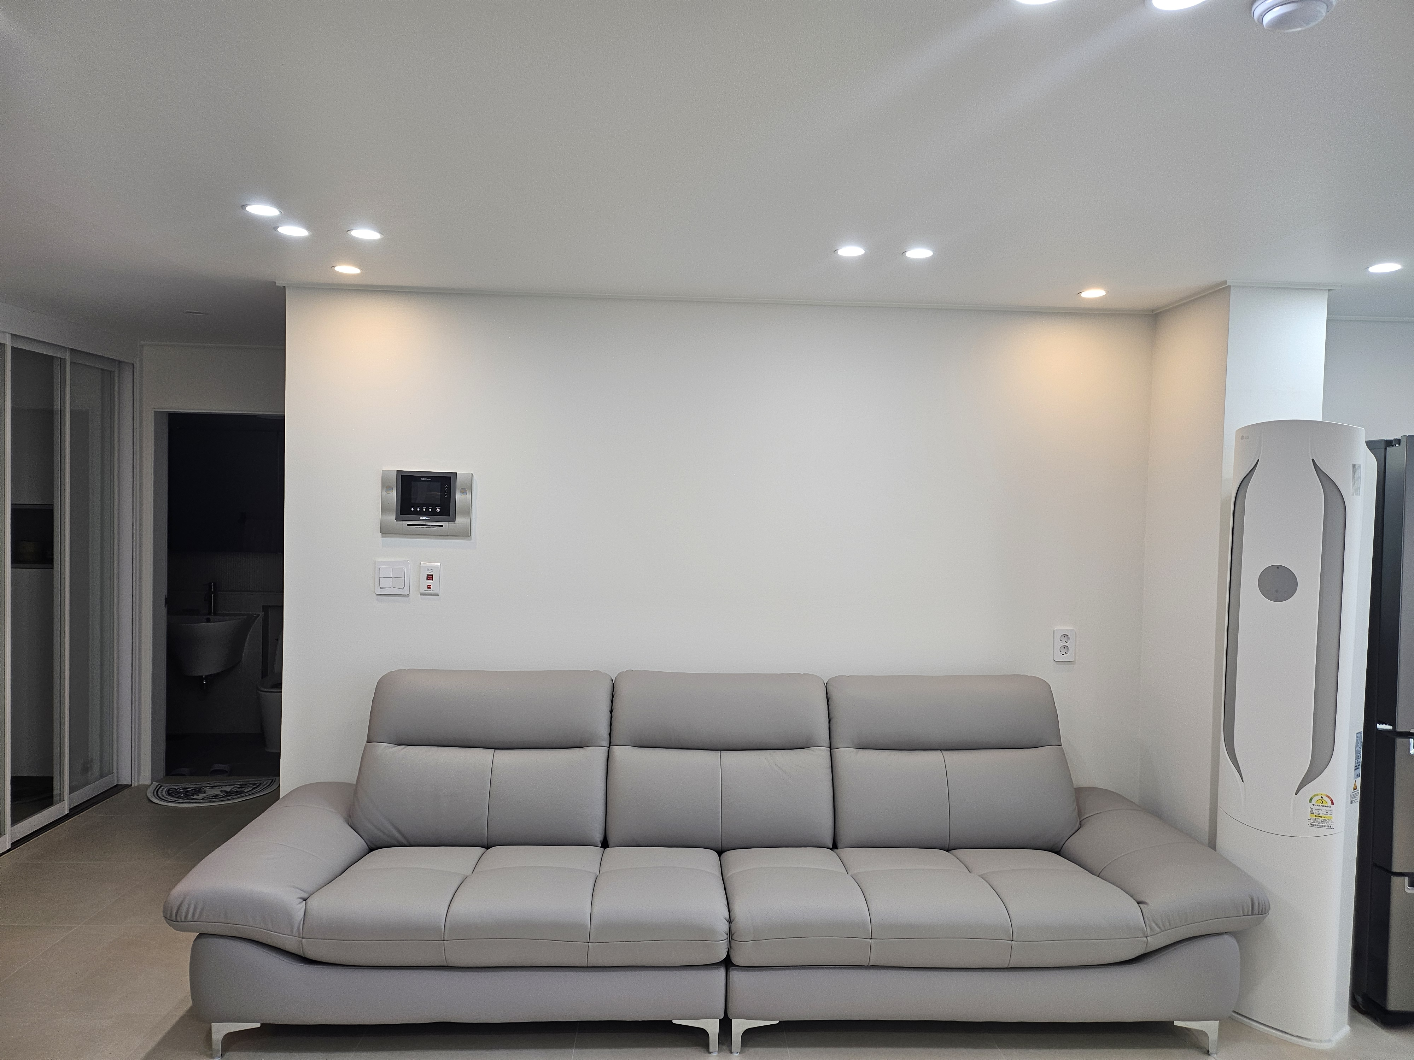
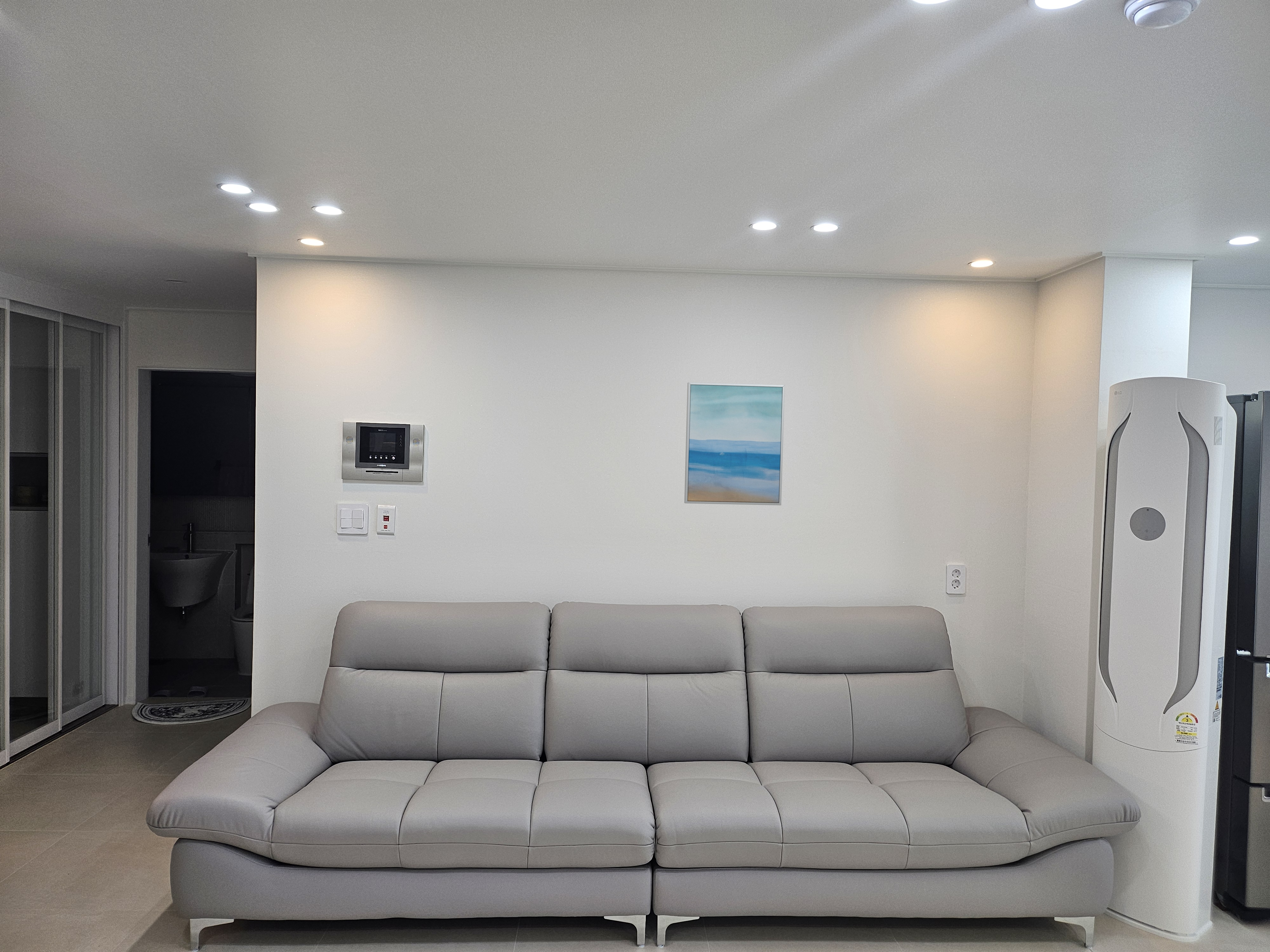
+ wall art (734, 444)
